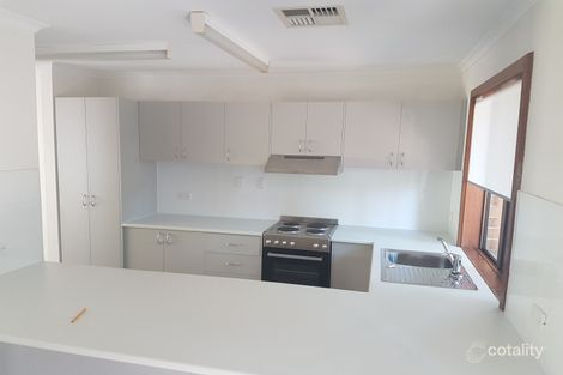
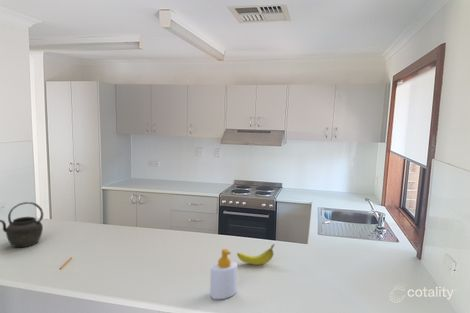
+ fruit (255, 256)
+ kettle (20, 223)
+ soap bottle (224, 272)
